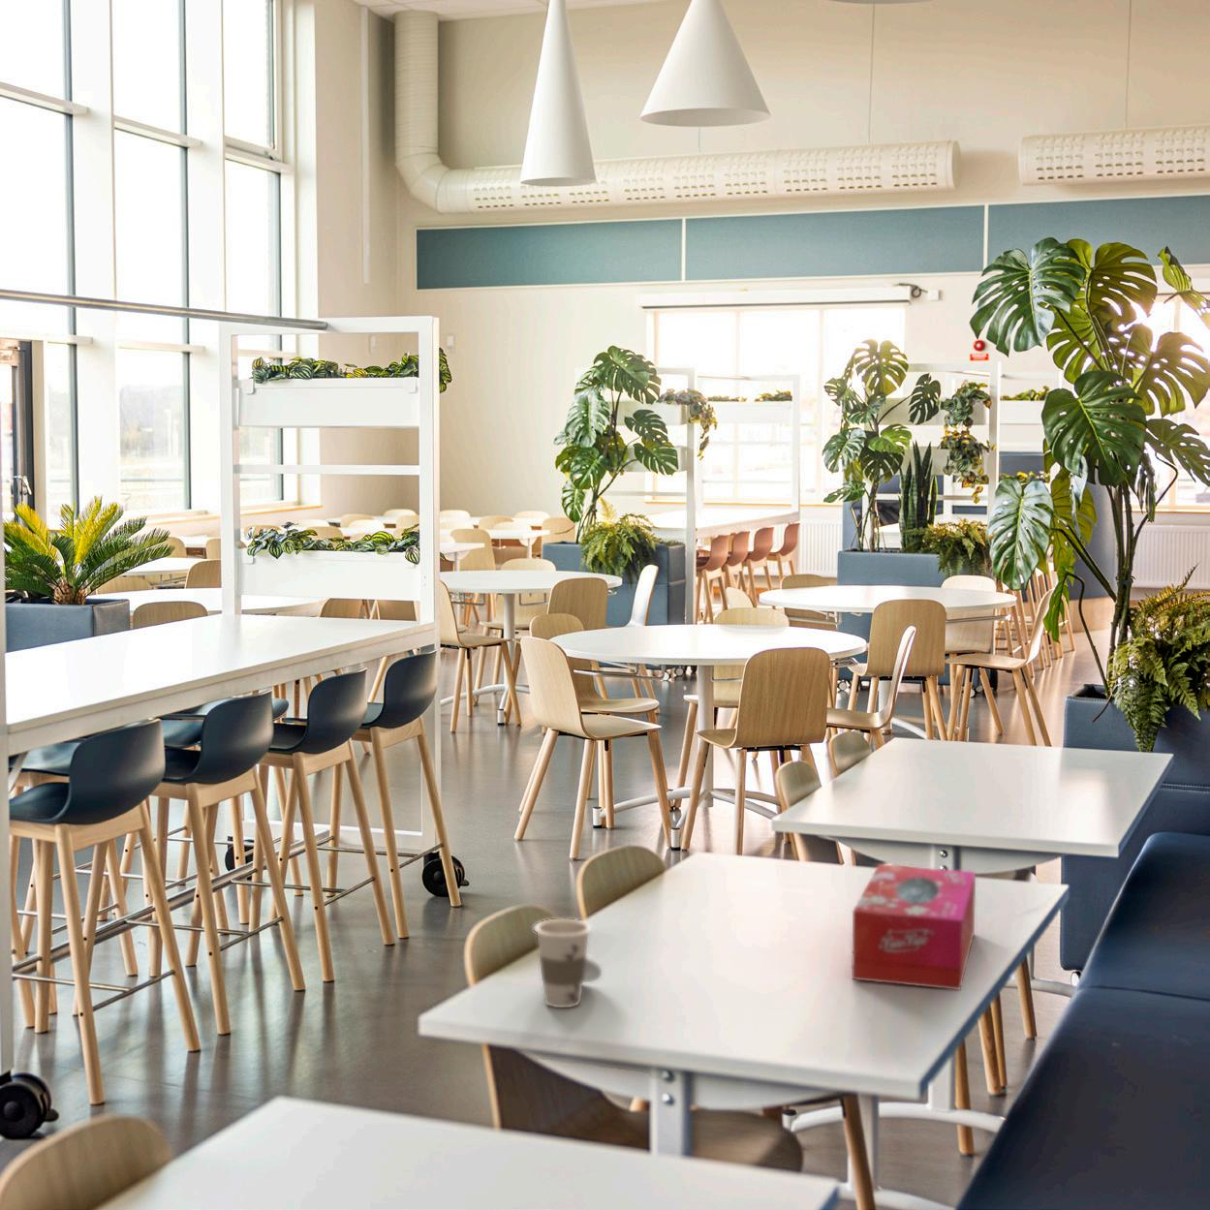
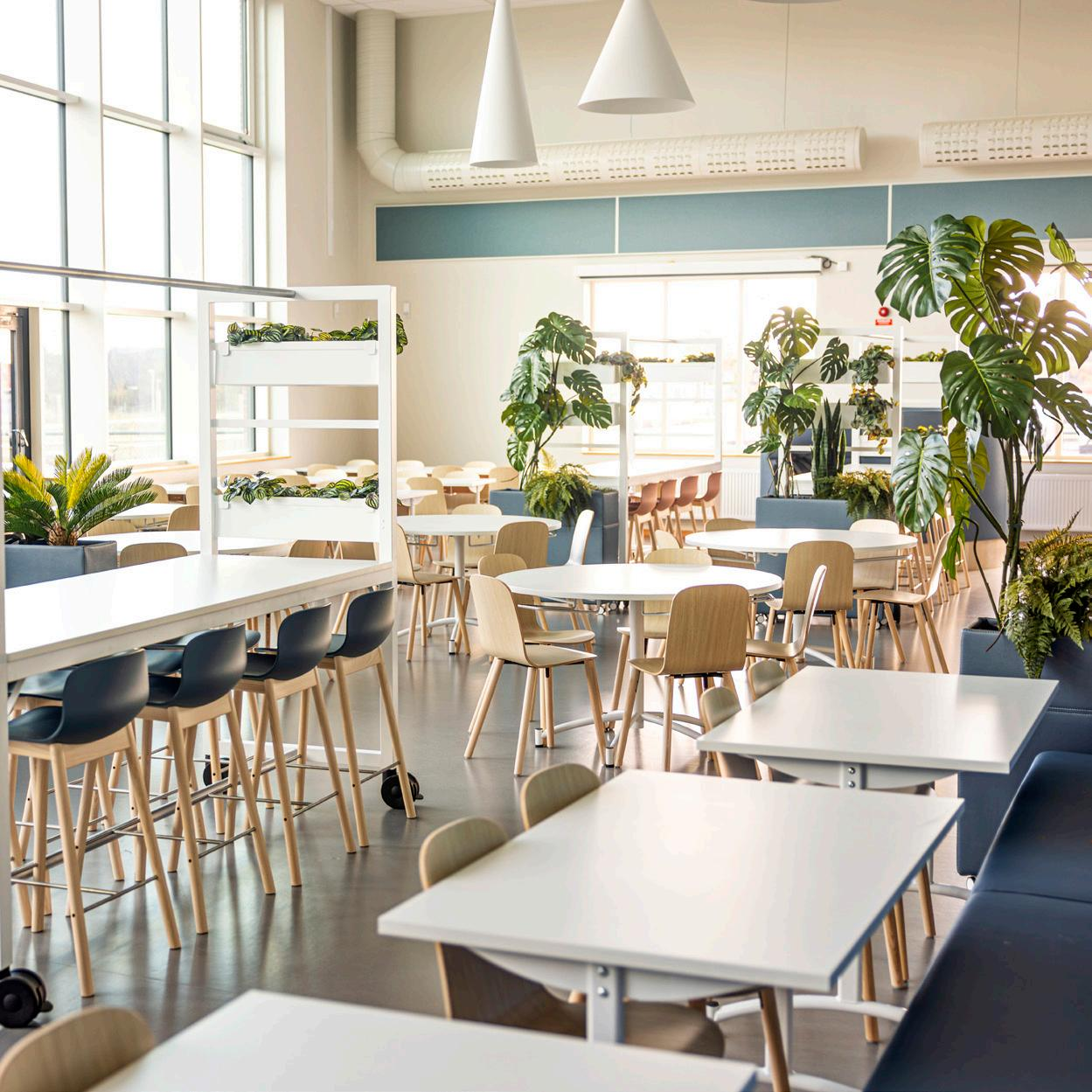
- tissue box (916, 922)
- cup (566, 960)
